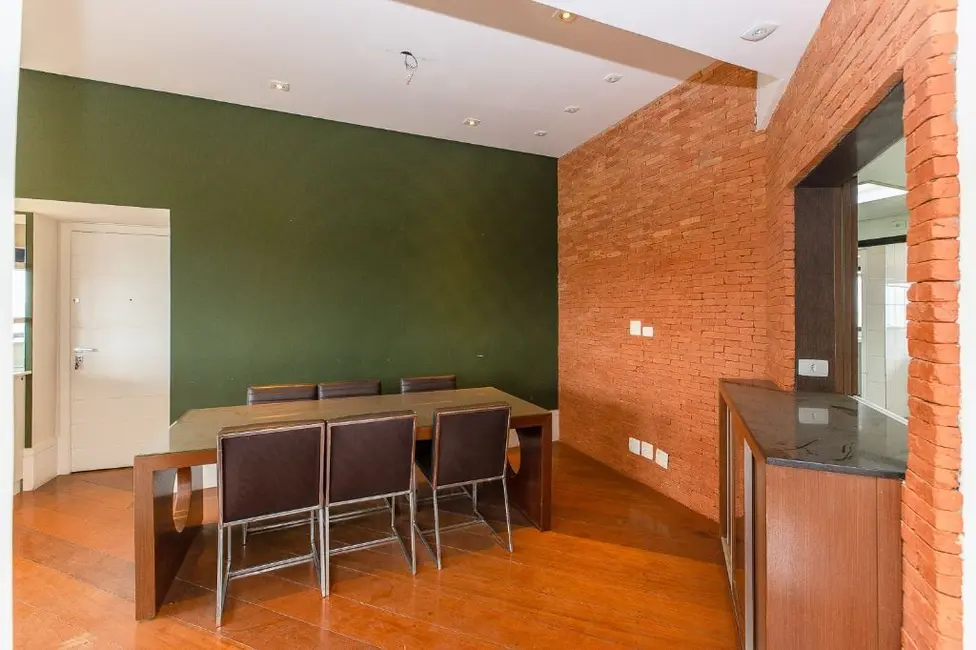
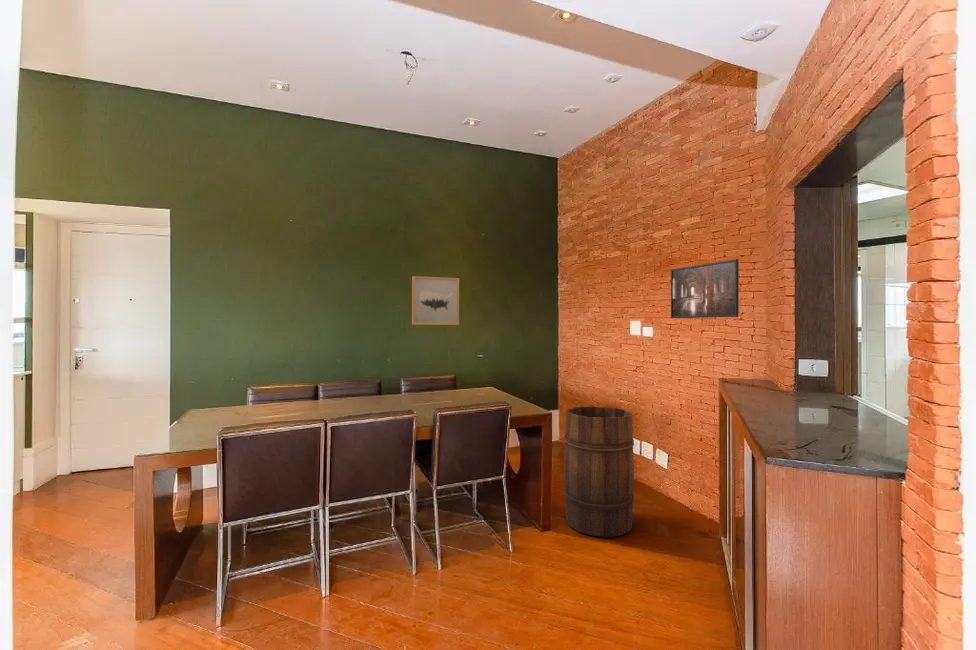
+ wall art (435, 301)
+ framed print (701, 291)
+ wooden barrel (598, 466)
